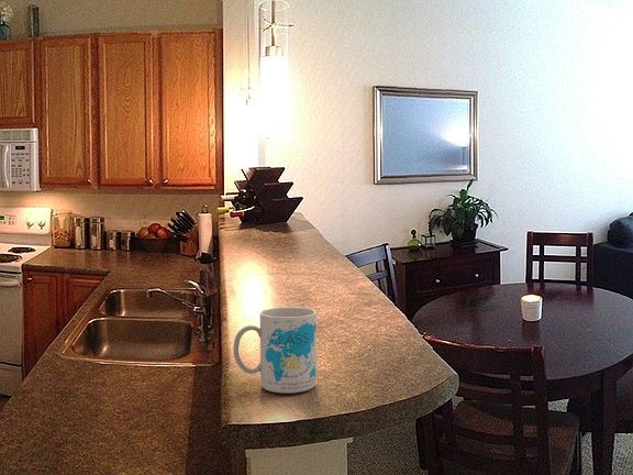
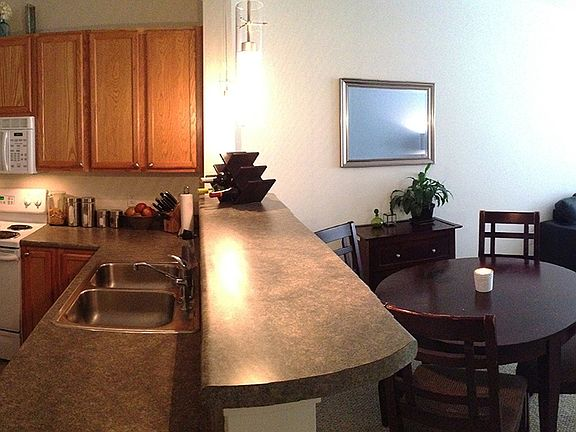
- mug (275, 349)
